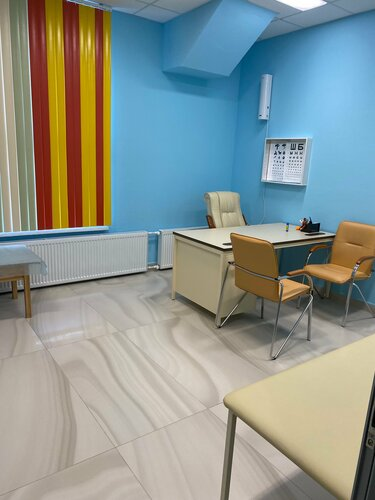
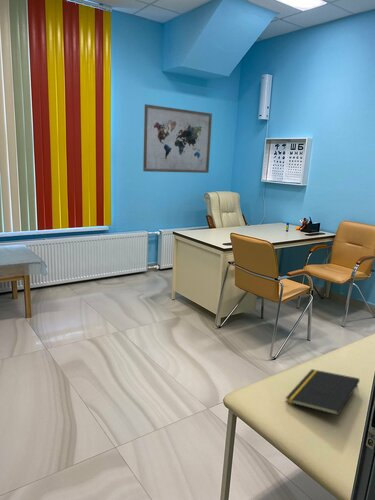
+ notepad (323, 389)
+ wall art (179, 141)
